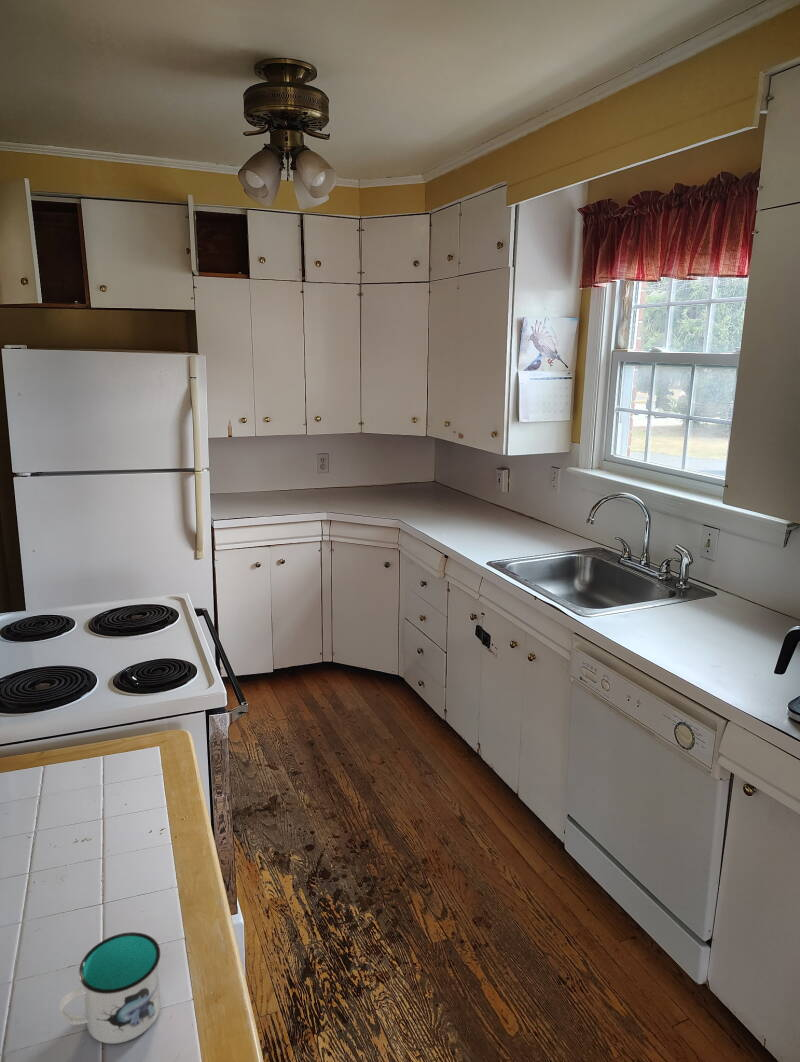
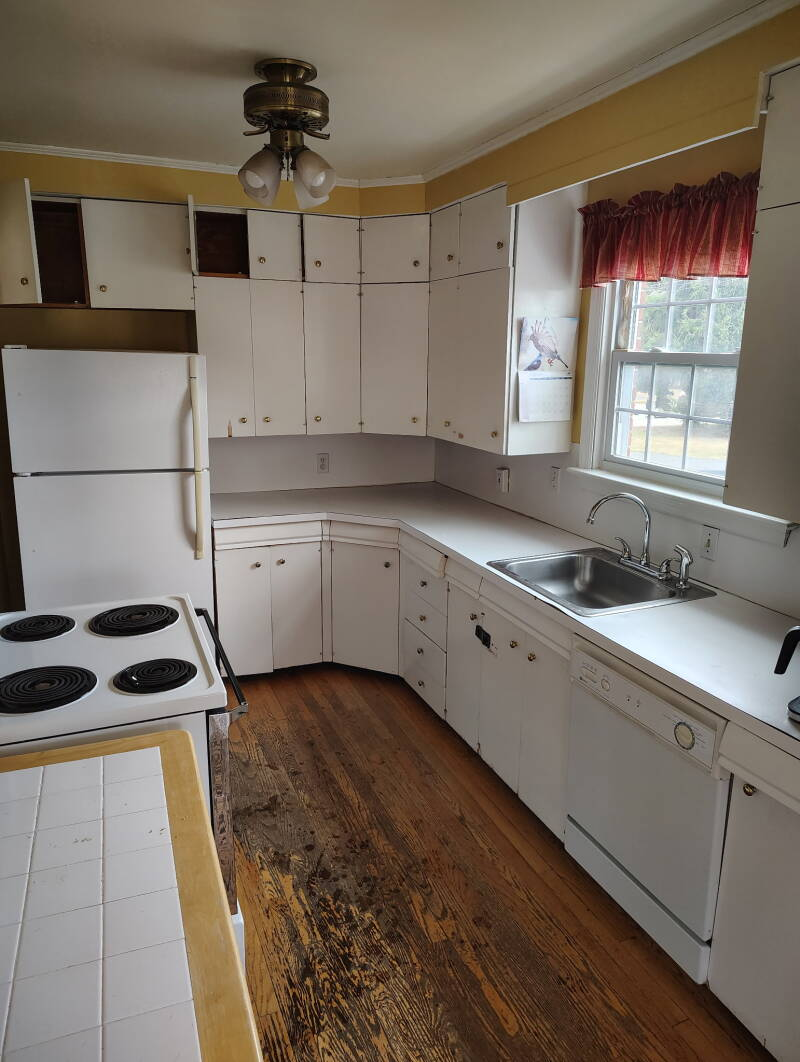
- mug (112, 992)
